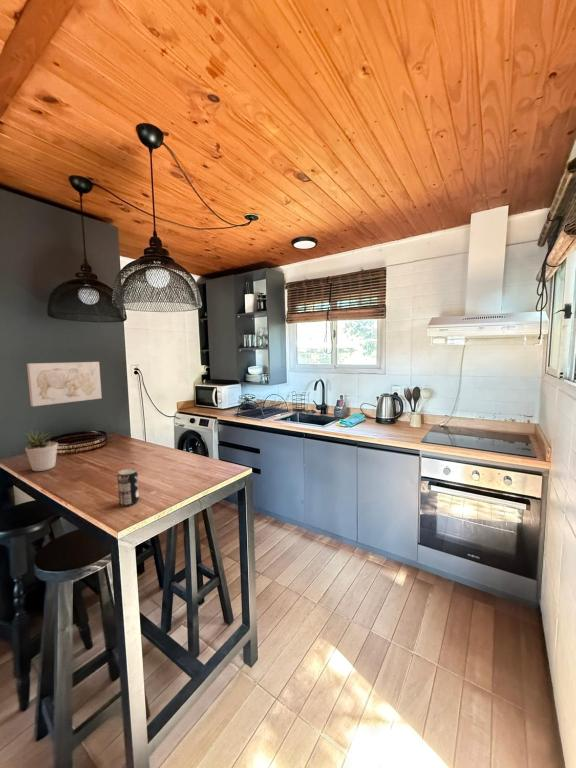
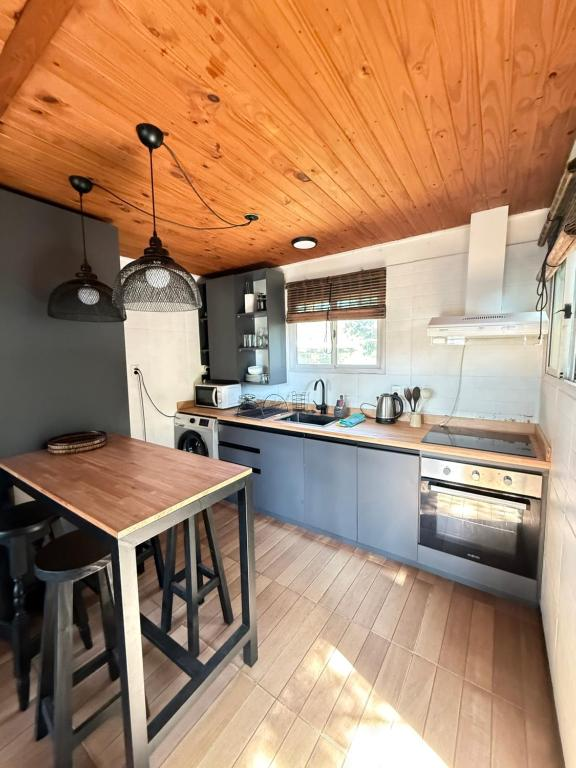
- potted plant (41, 448)
- beverage can (128, 486)
- wall art (67, 382)
